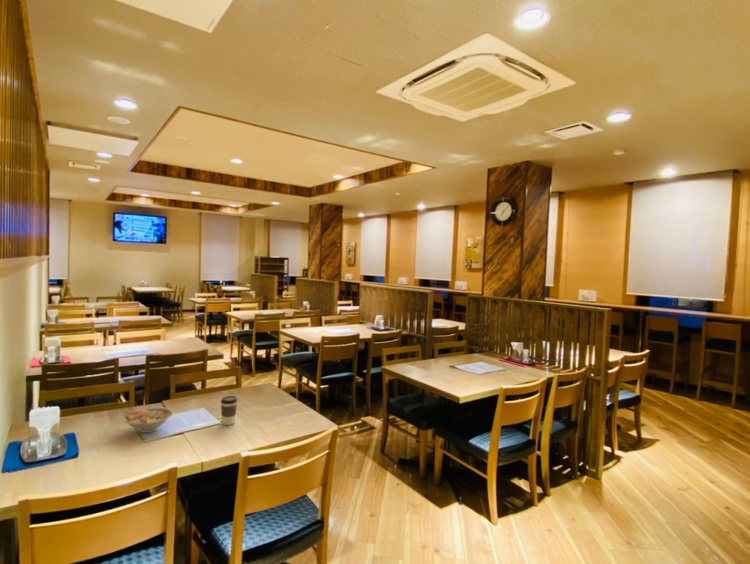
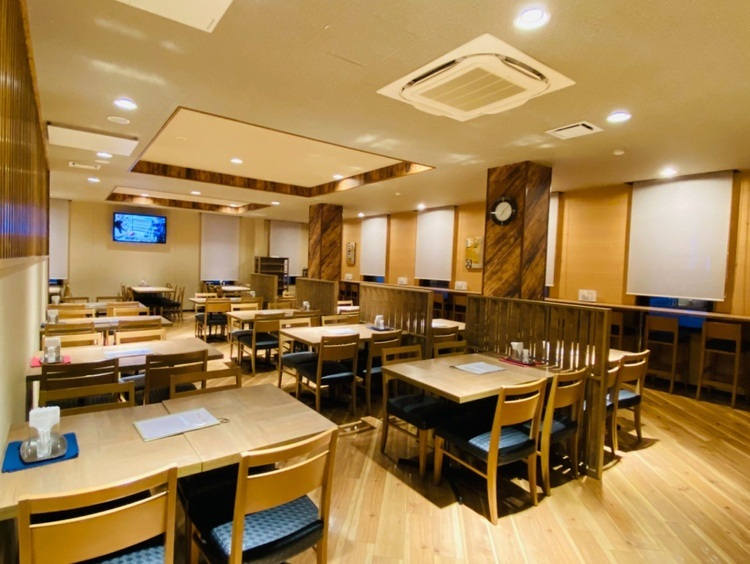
- coffee cup (228, 410)
- soup bowl (148, 421)
